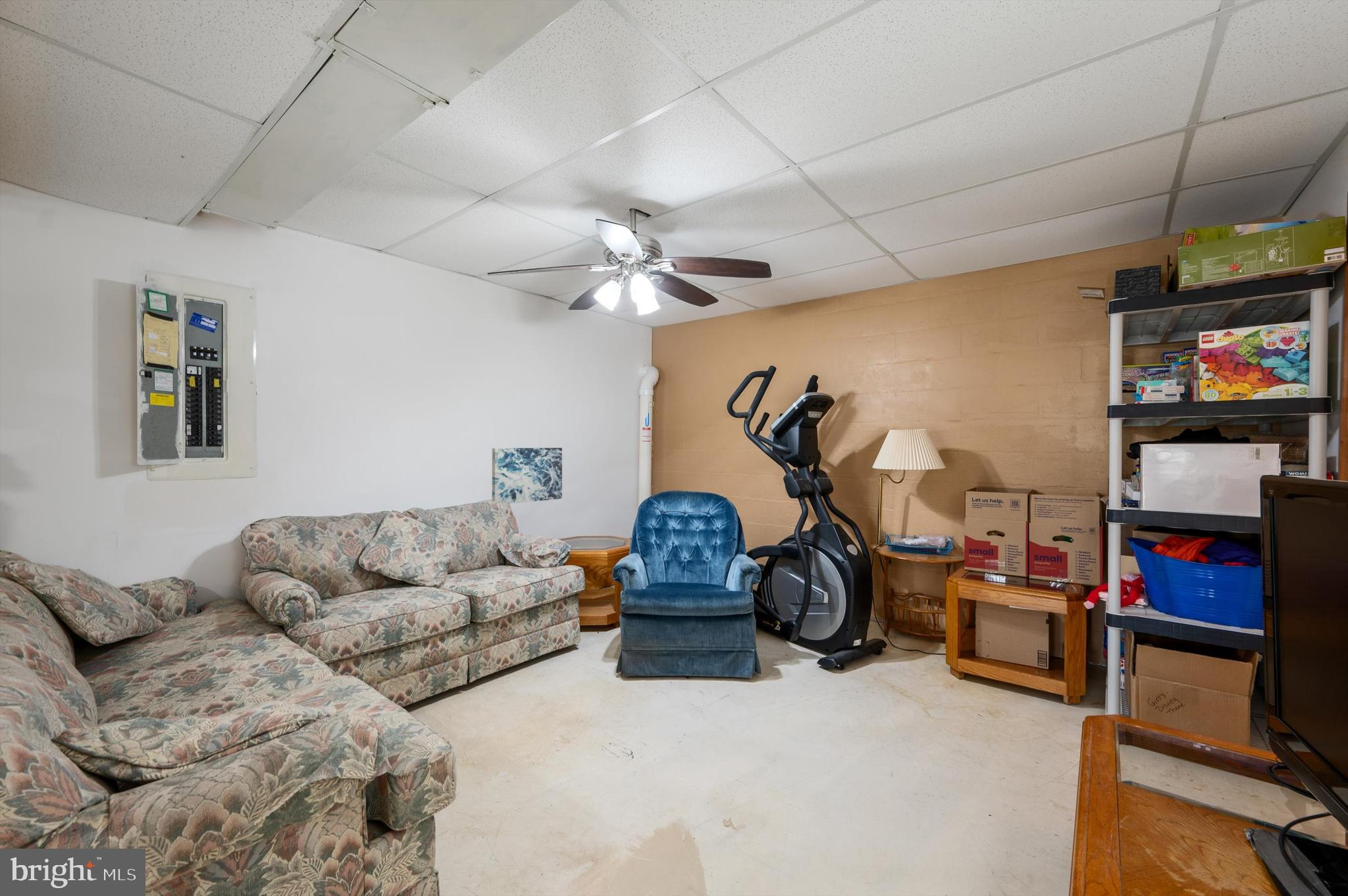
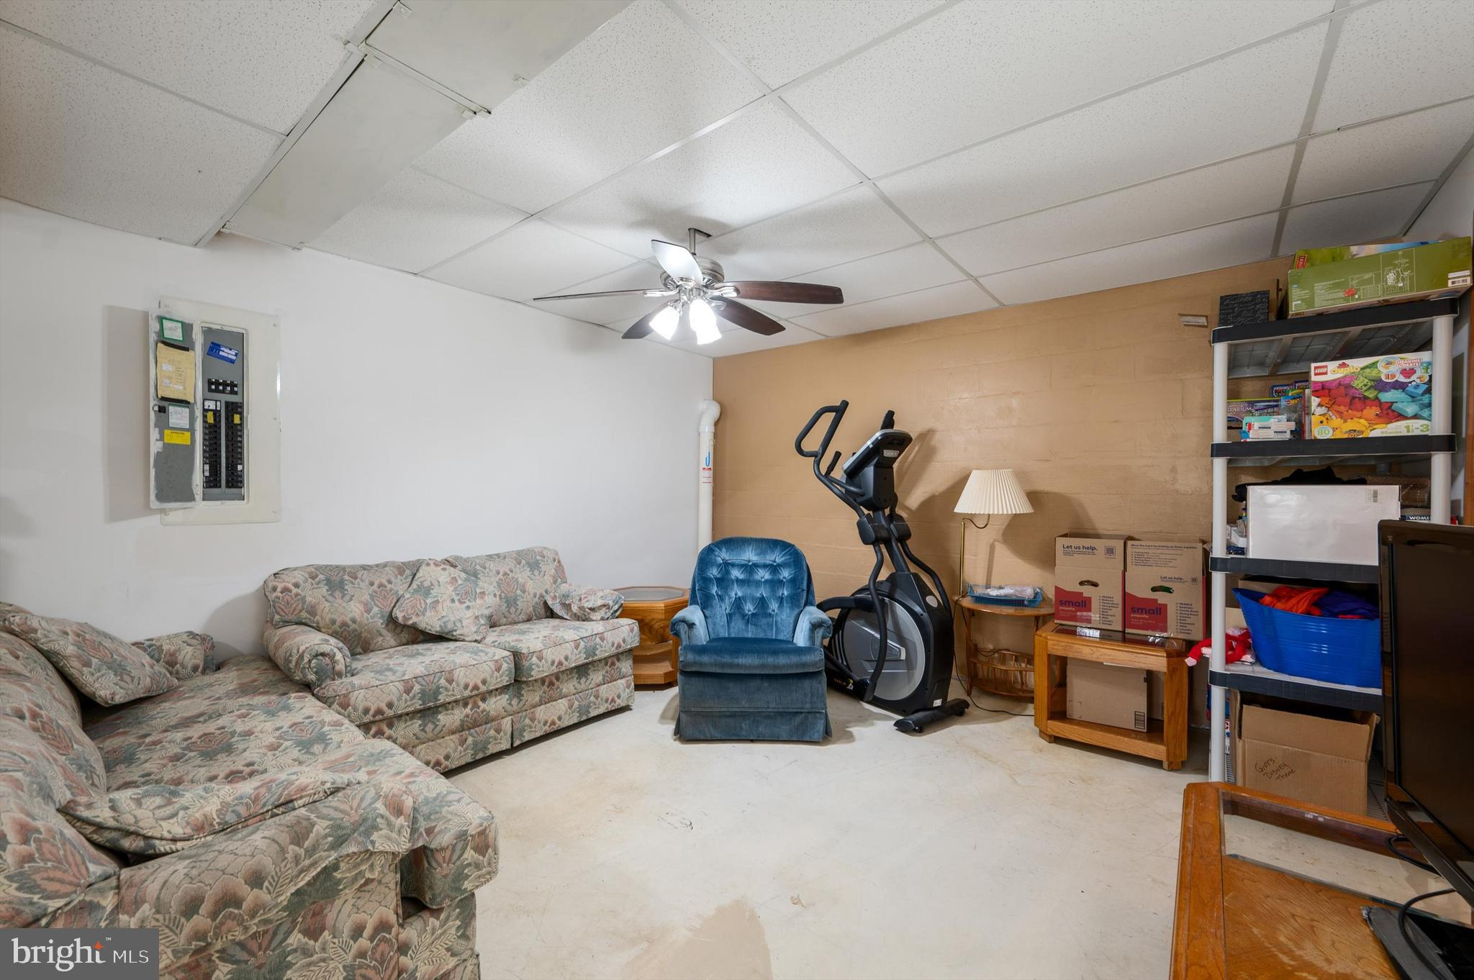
- wall art (529, 474)
